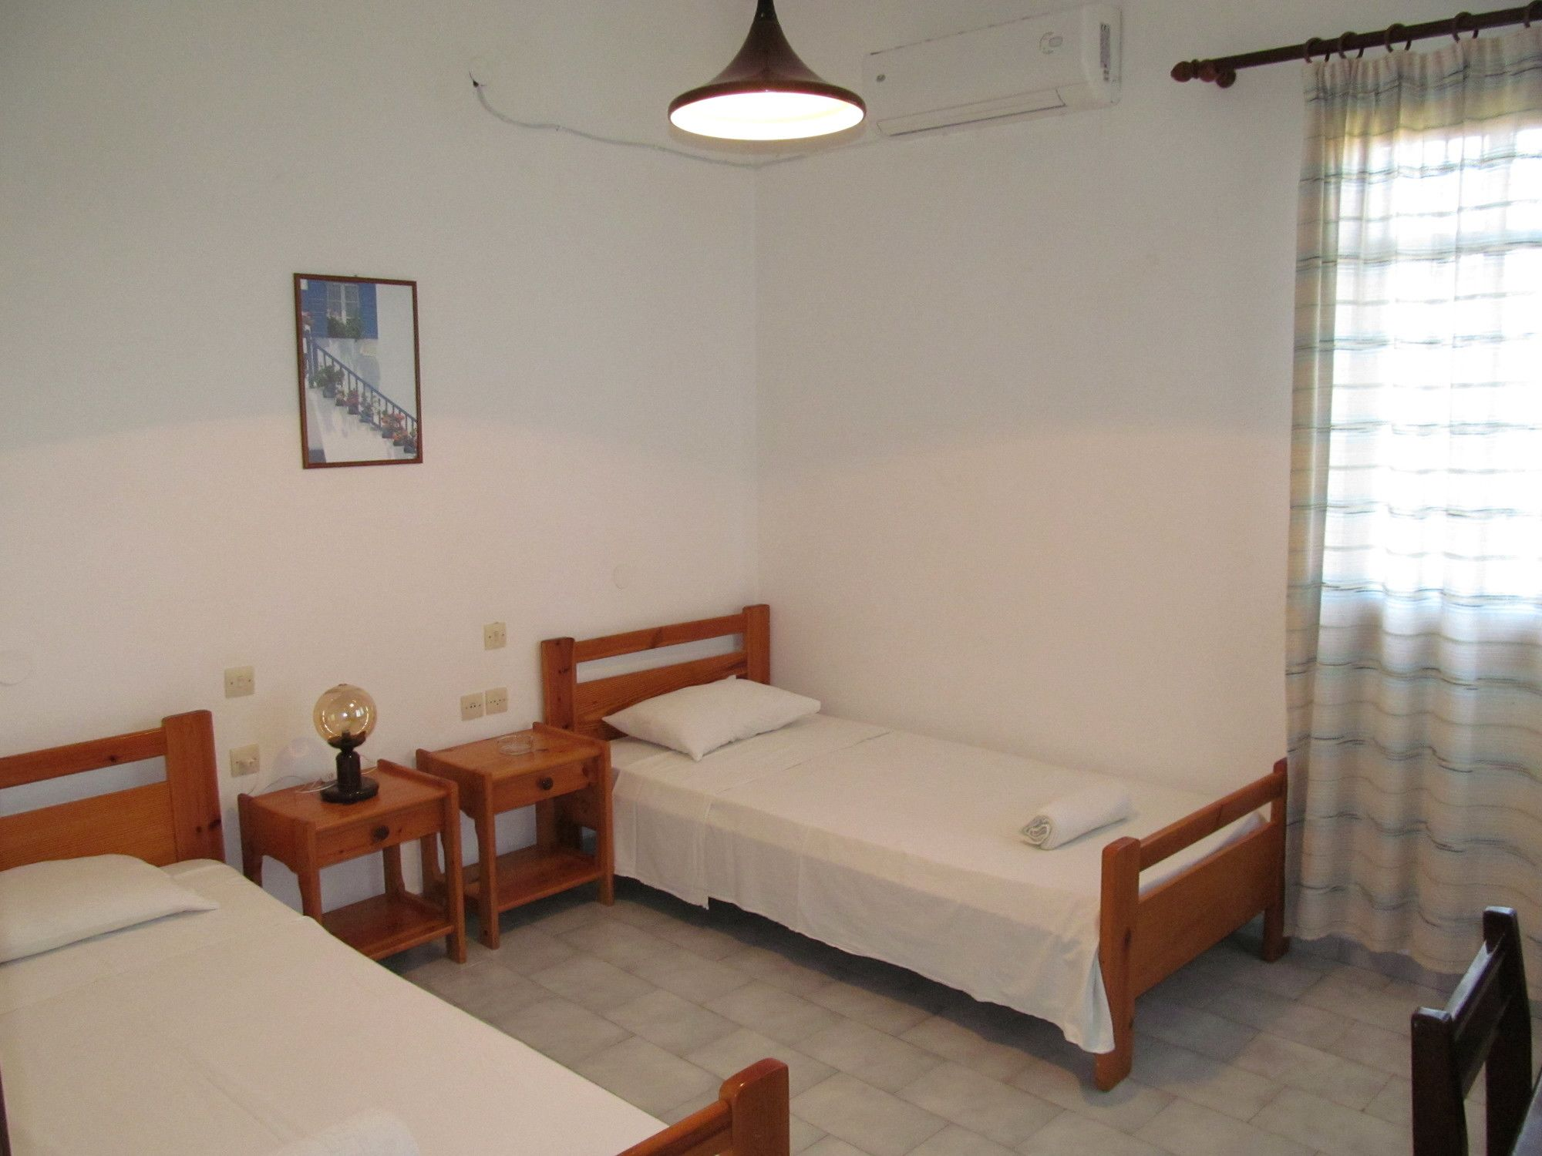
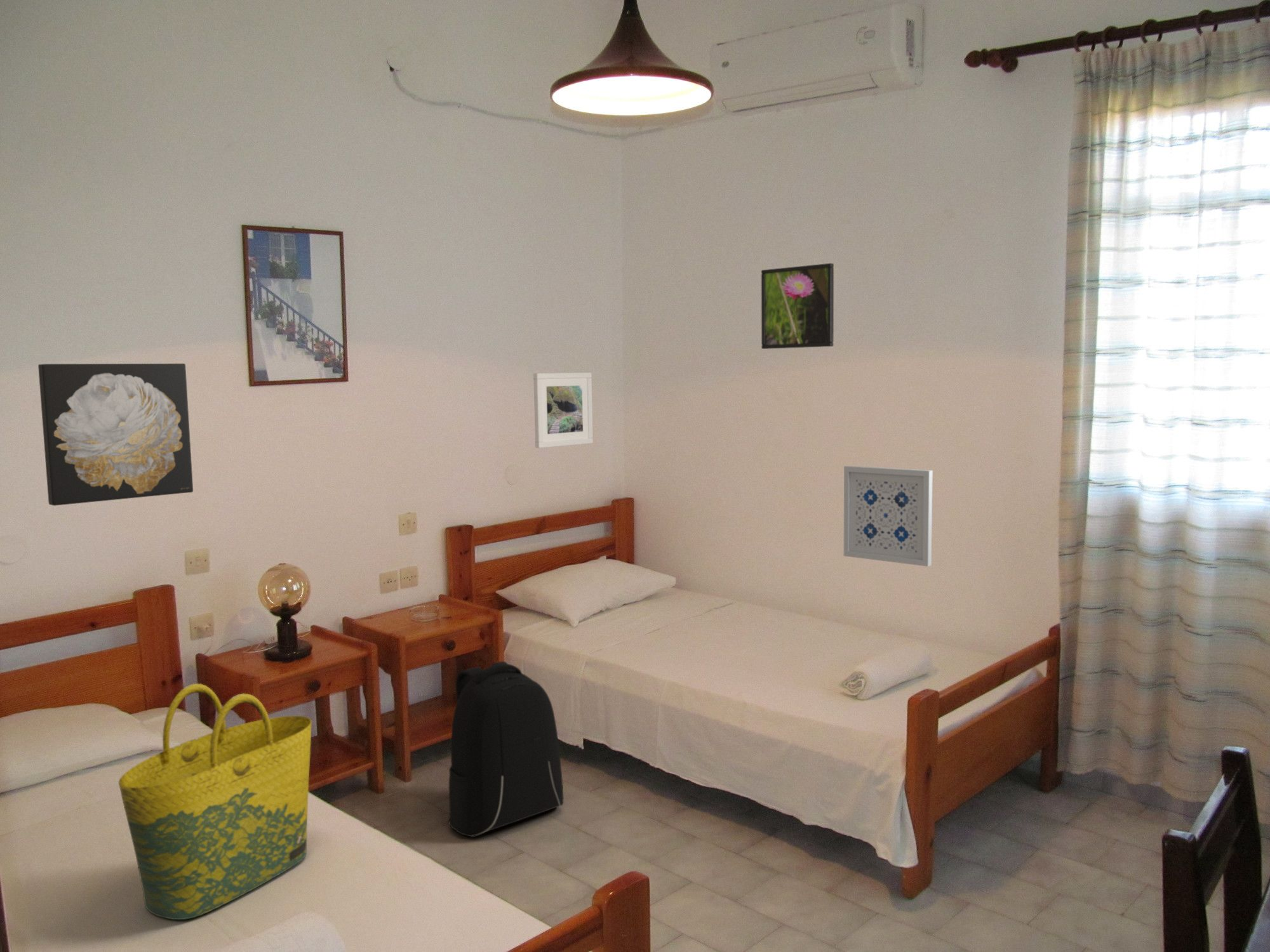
+ wall art (886, 514)
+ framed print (564, 409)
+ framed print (796, 307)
+ backpack (497, 739)
+ wall art (119, 431)
+ tote bag (222, 784)
